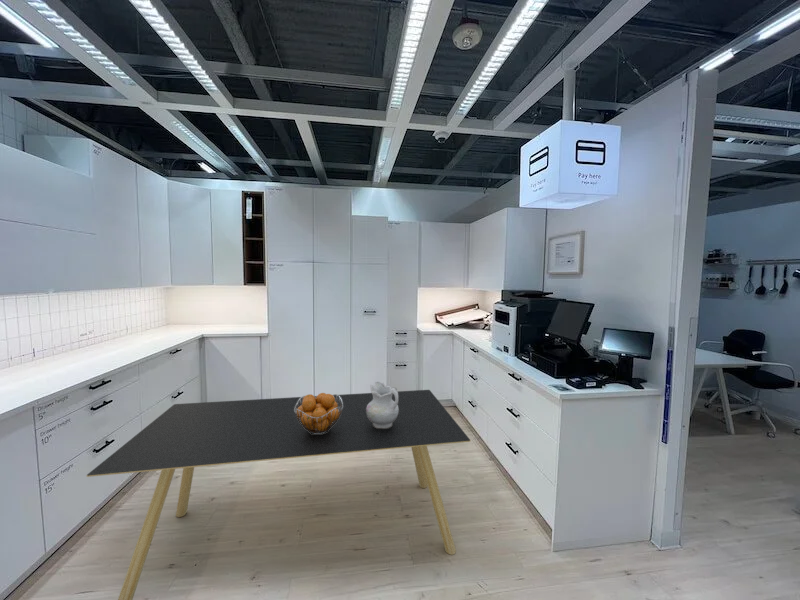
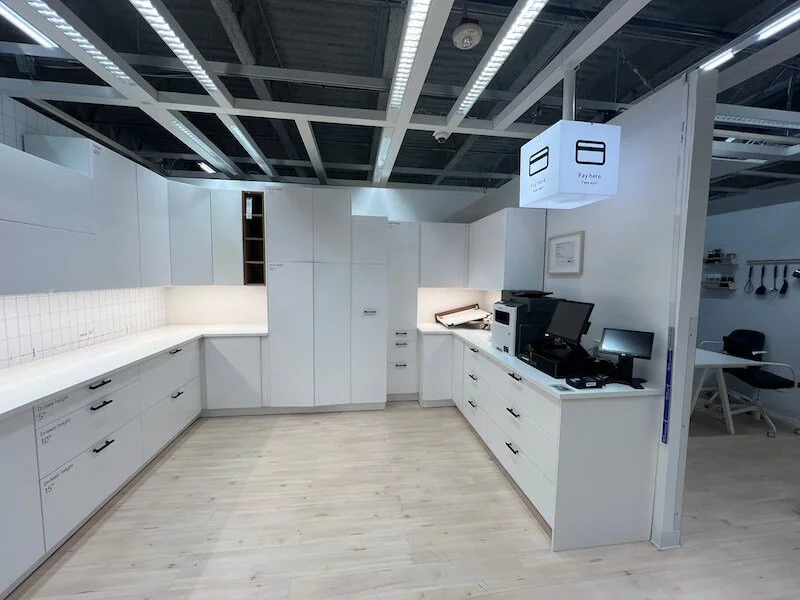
- ceramic pitcher (384, 404)
- fruit basket (319, 411)
- dining table (307, 456)
